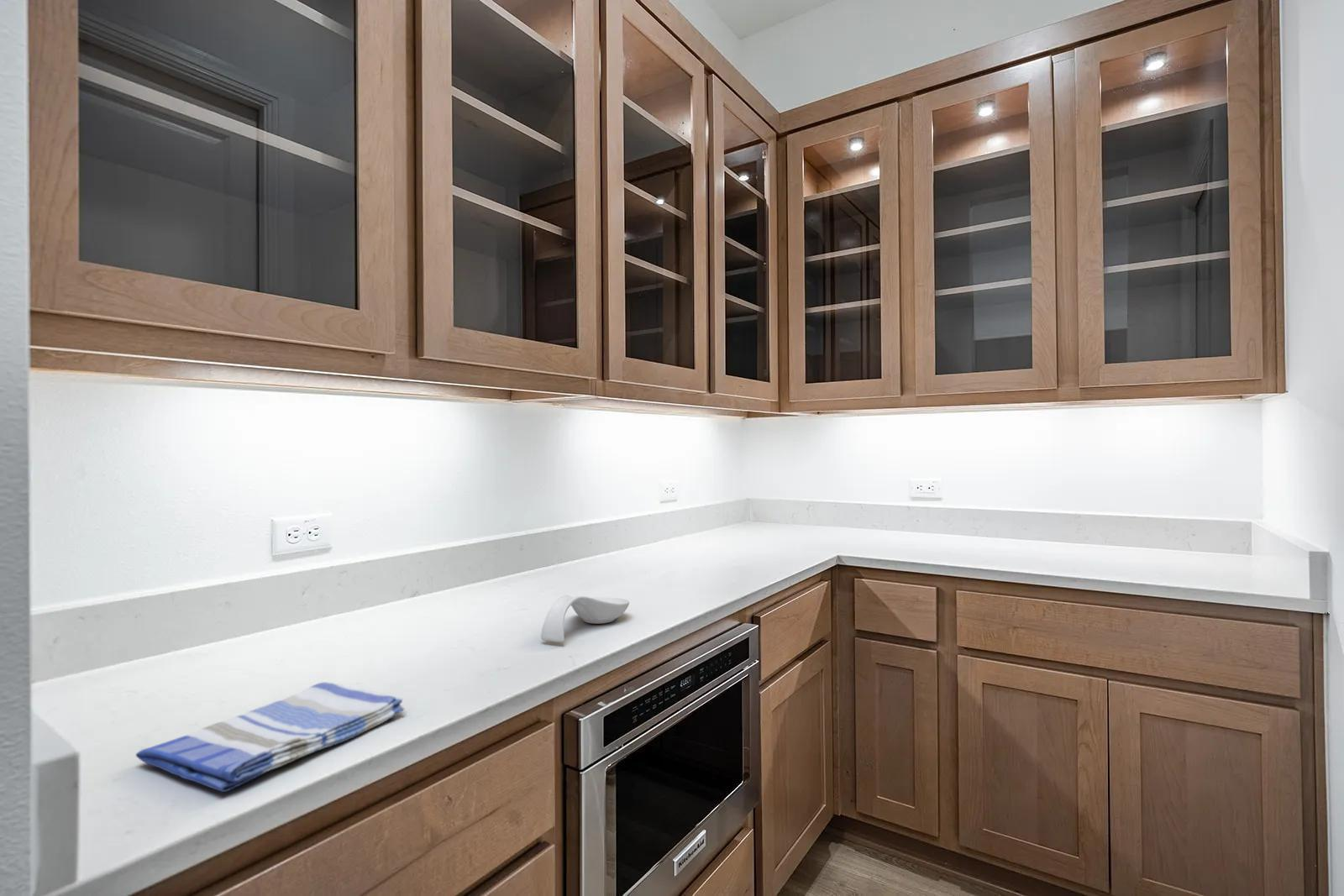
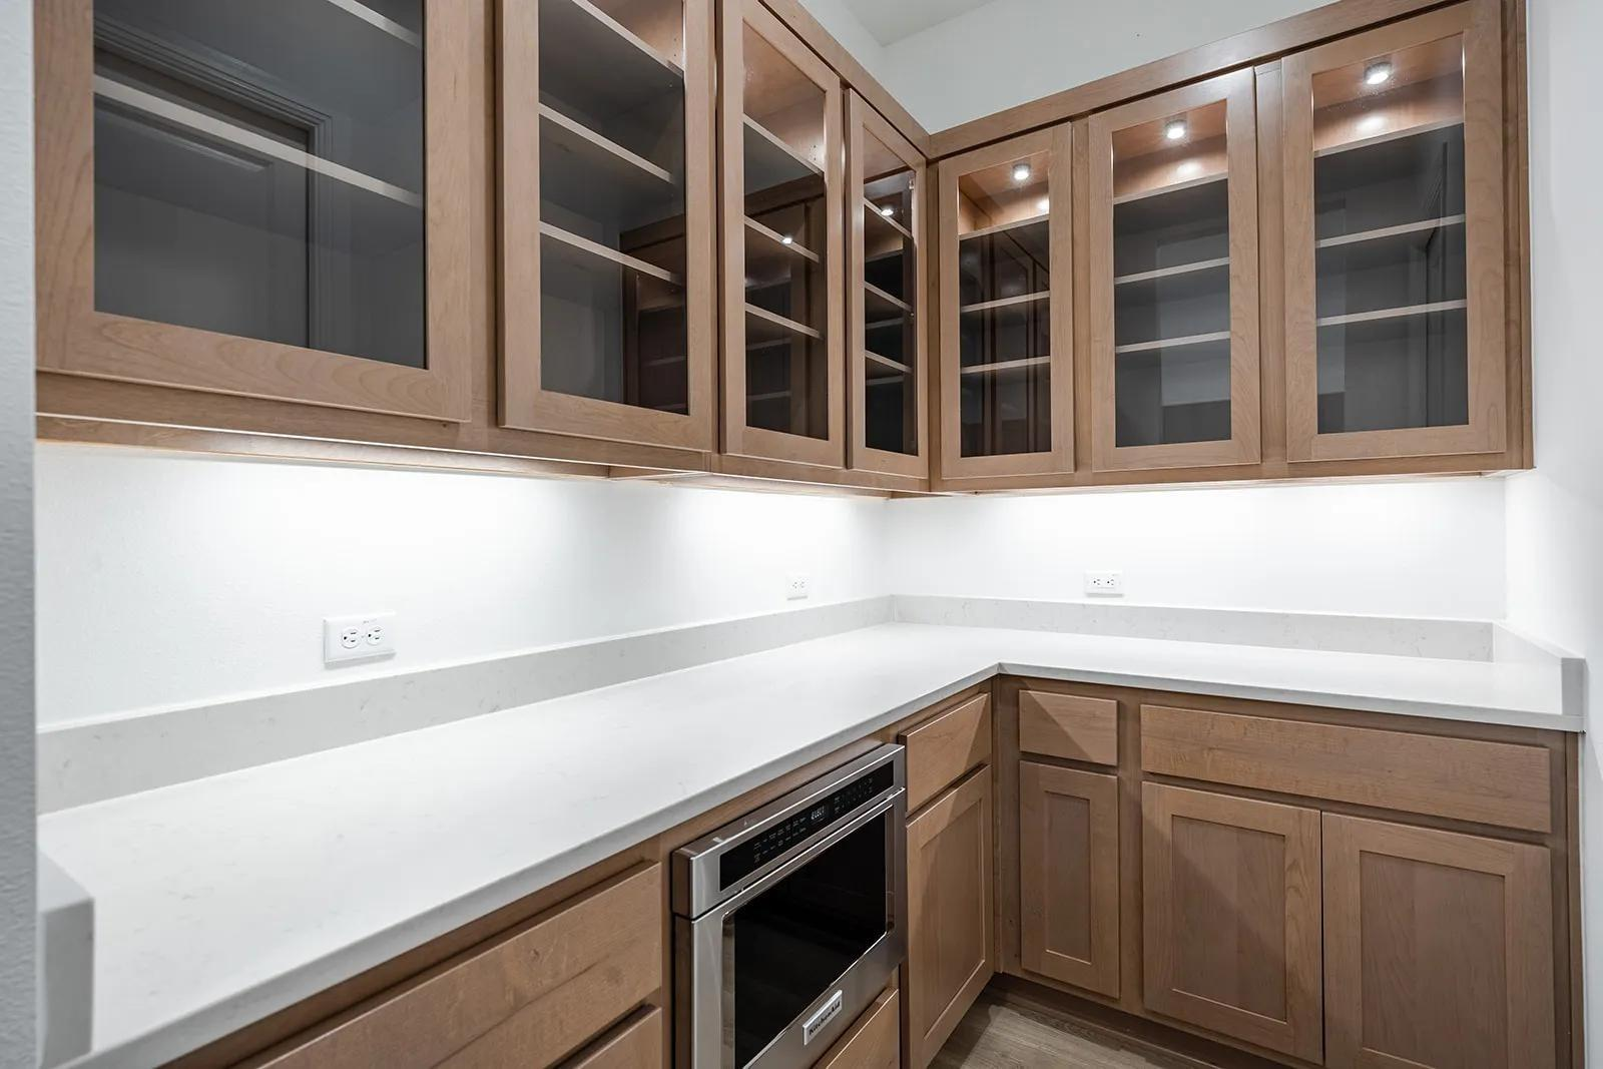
- dish towel (282, 726)
- spoon rest (585, 609)
